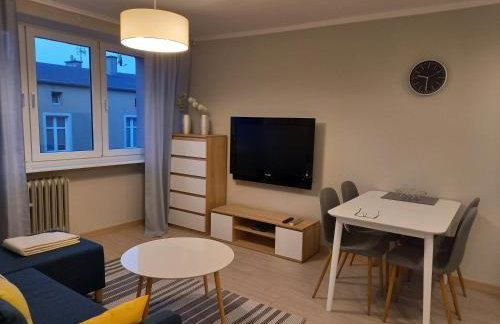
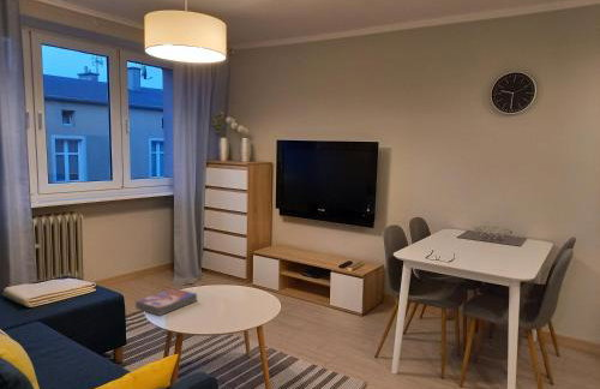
+ textbook (167, 300)
